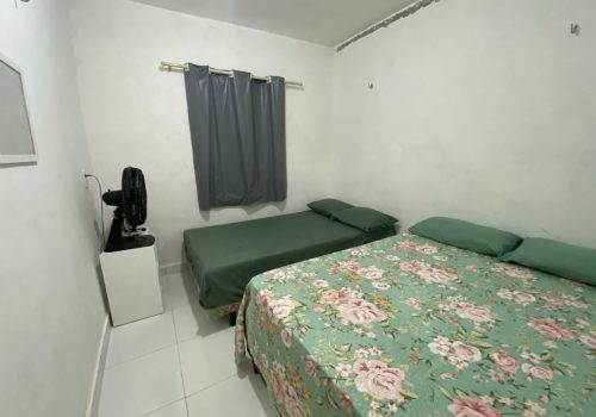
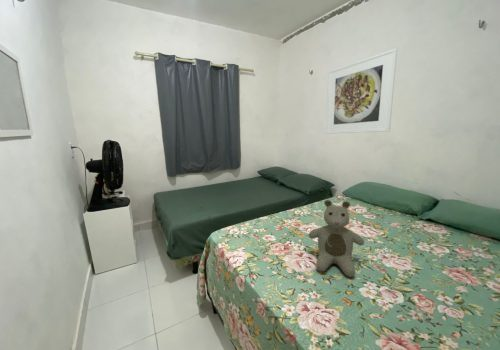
+ teddy bear (335, 234)
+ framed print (355, 98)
